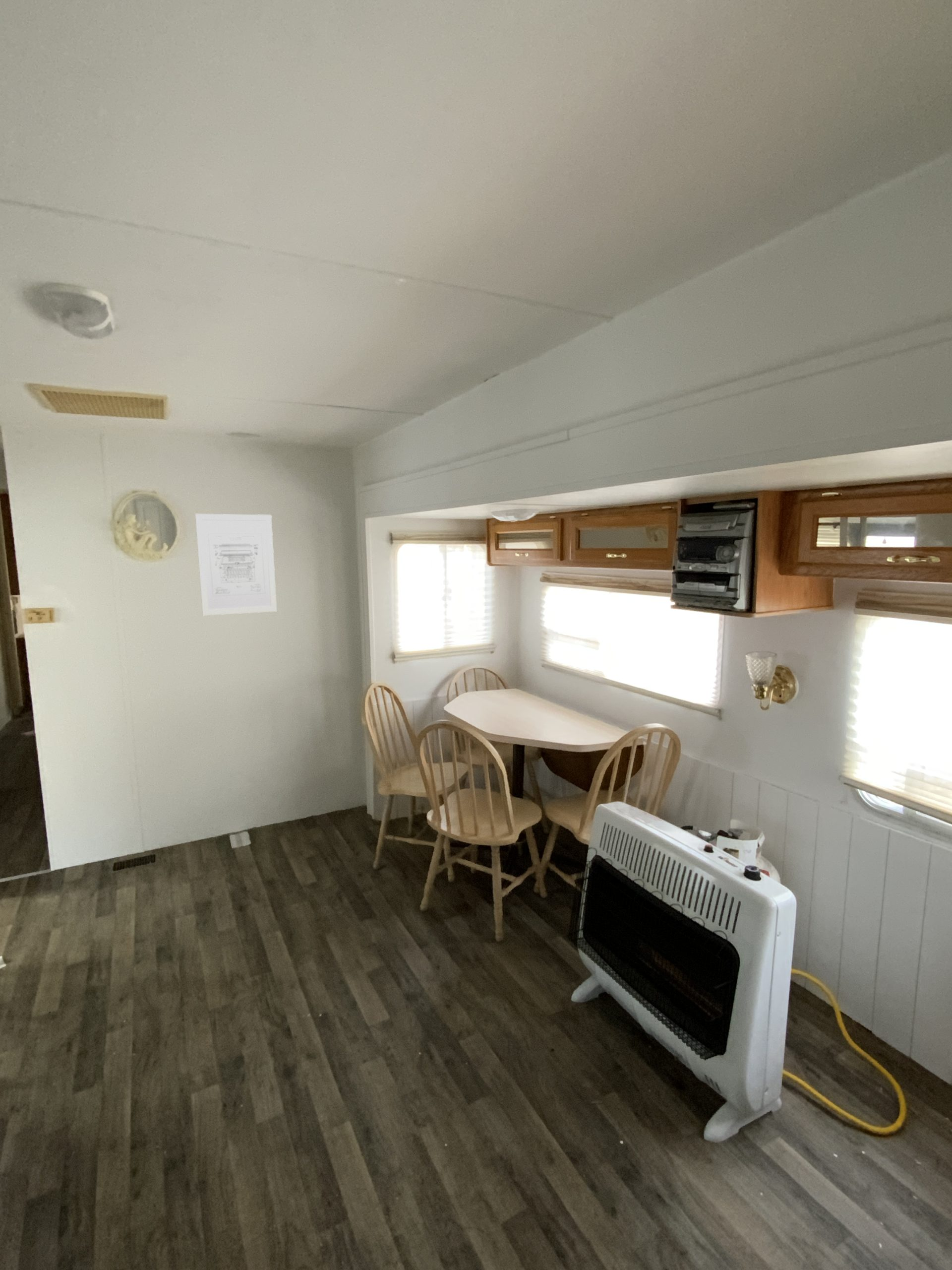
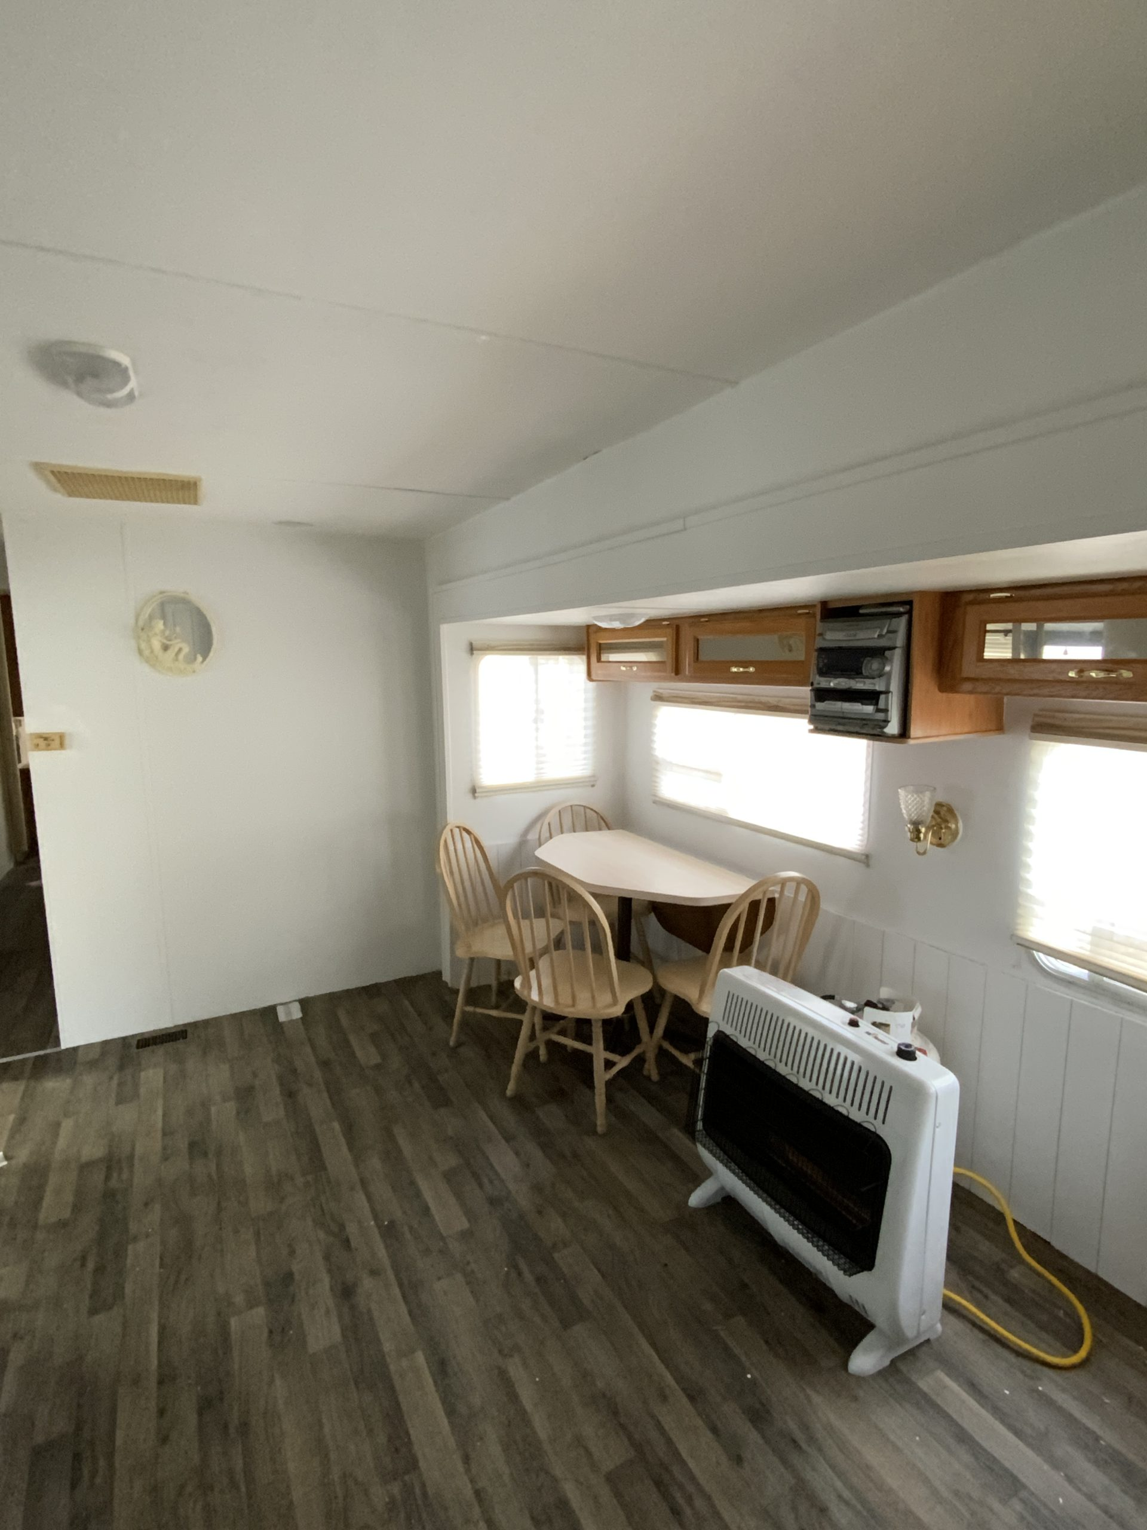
- wall art (238, 564)
